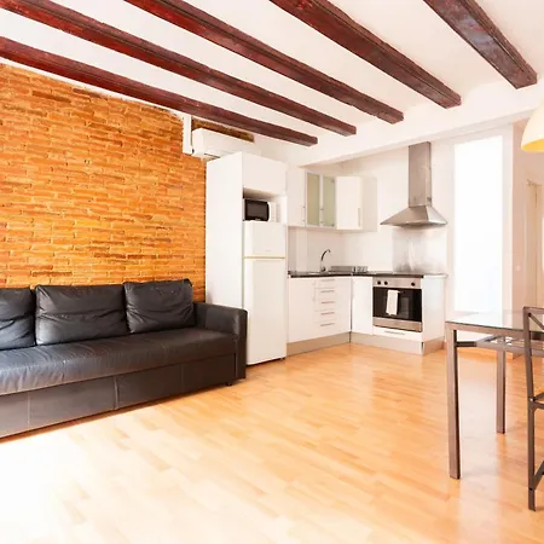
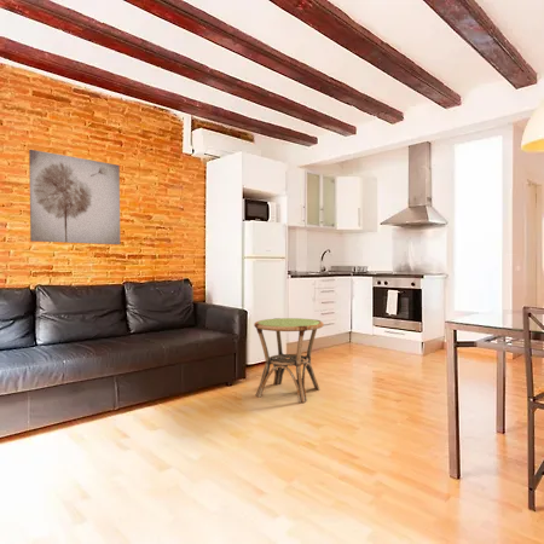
+ side table (289, 357)
+ wall art (77, 199)
